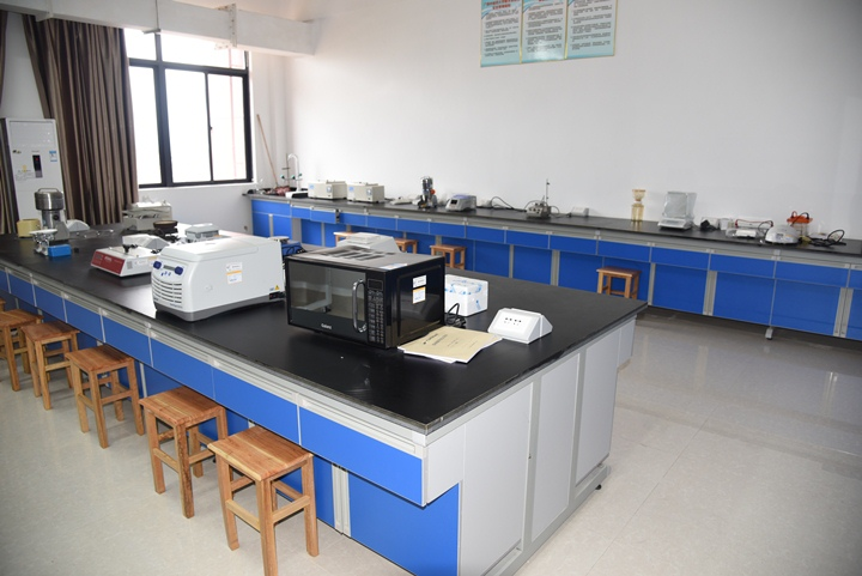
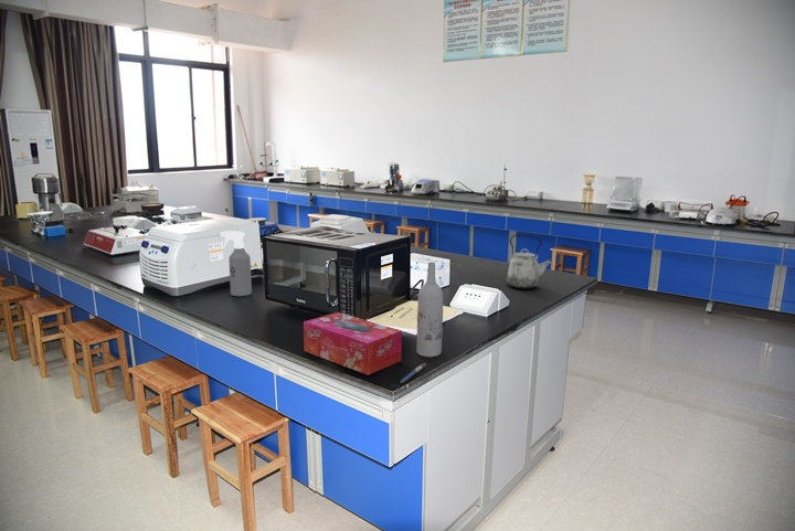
+ kettle (530, 261)
+ pen (412, 372)
+ tissue box (351, 340)
+ wine bottle (430, 308)
+ spray bottle (236, 263)
